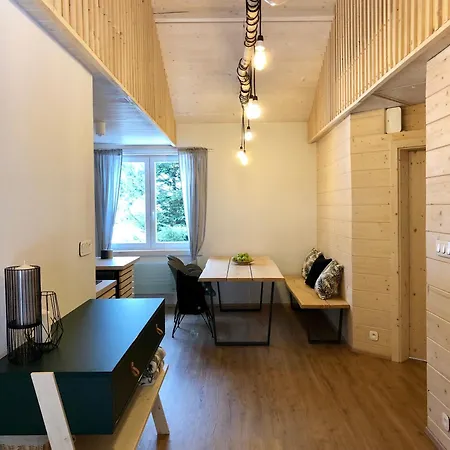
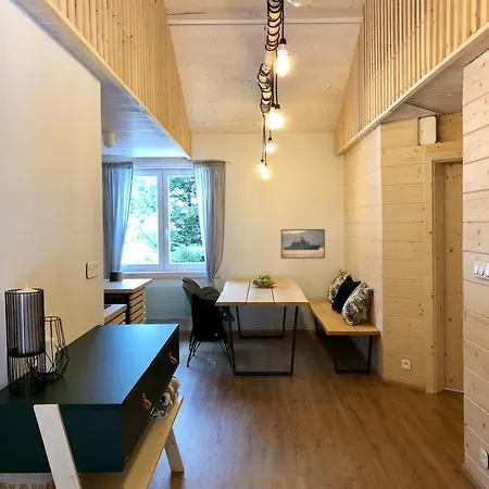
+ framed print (302, 243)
